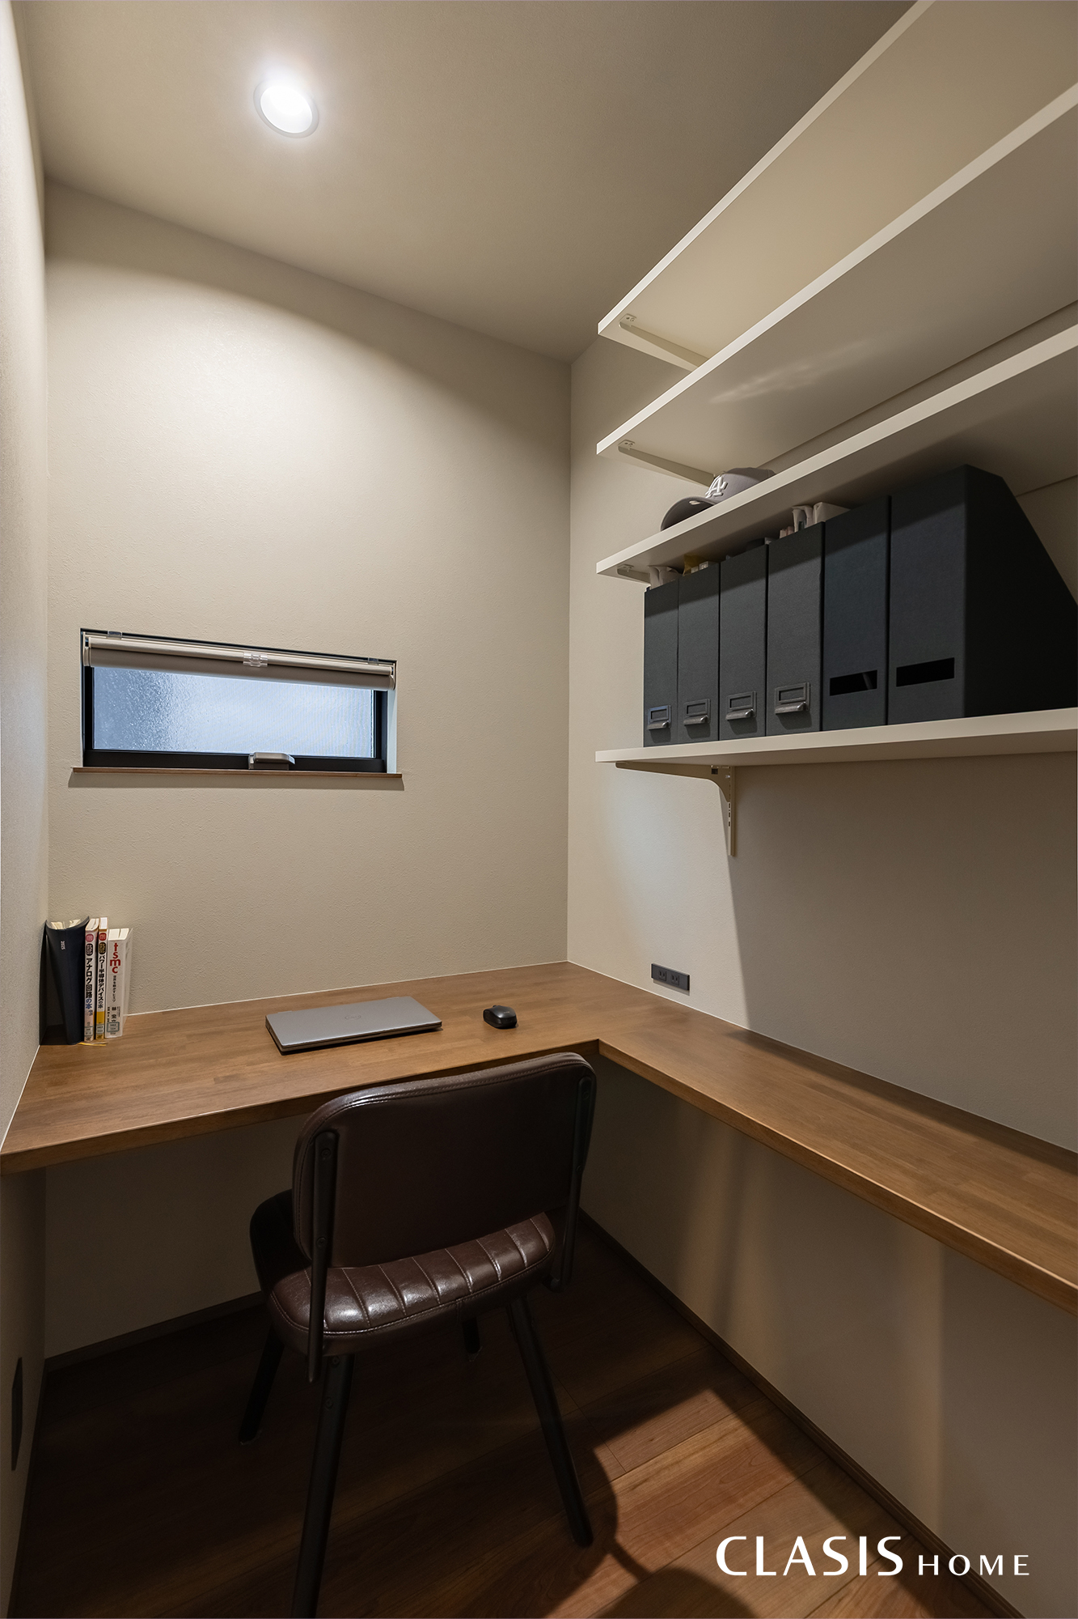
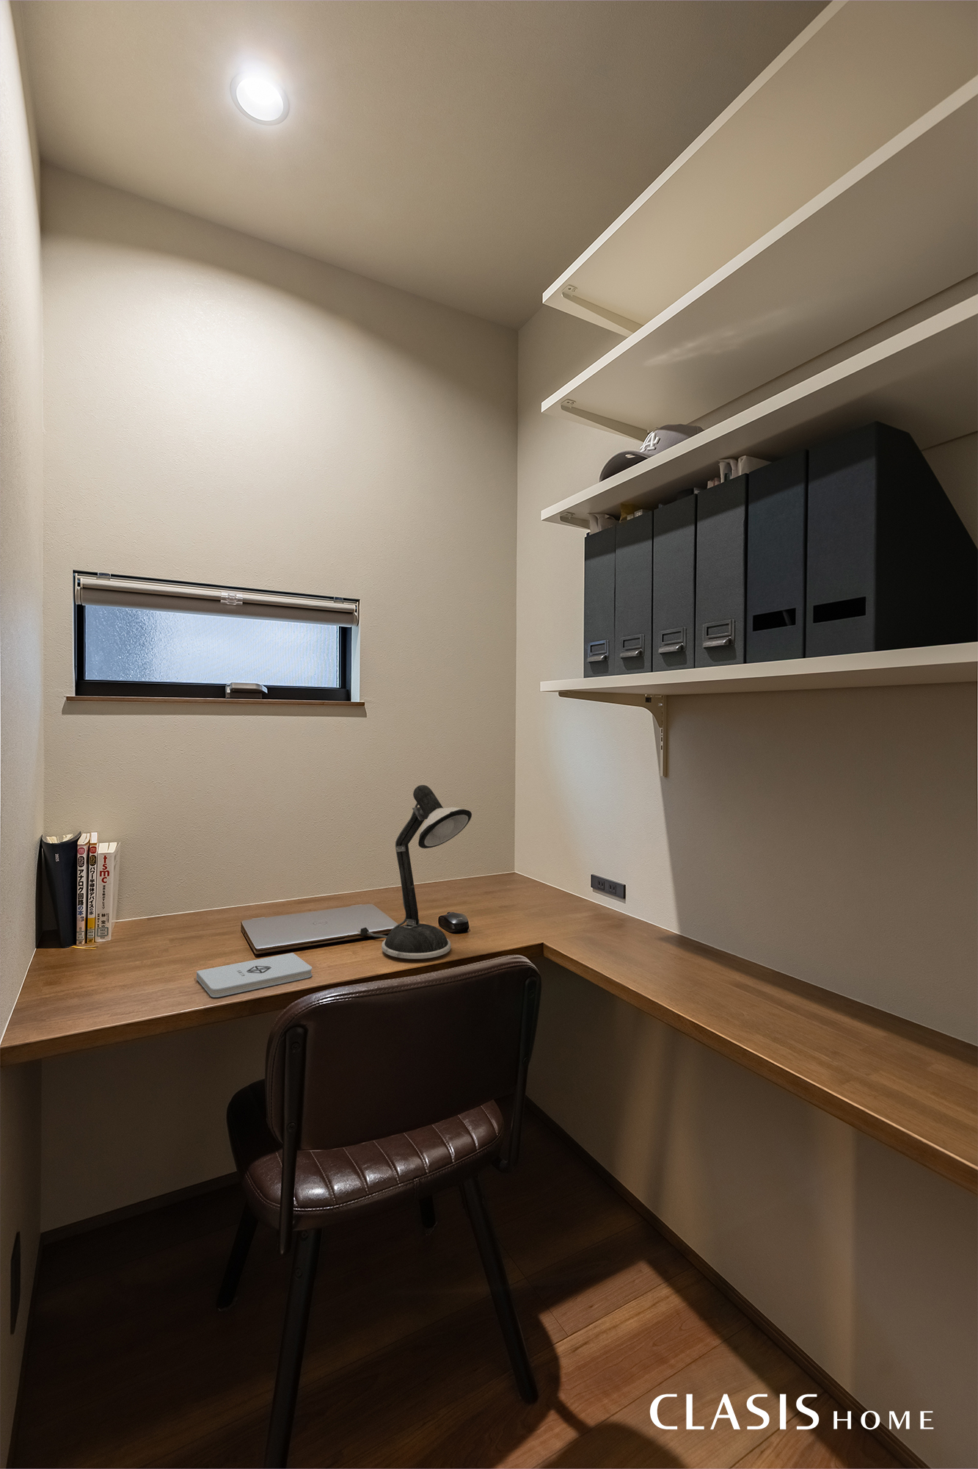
+ notepad (255, 973)
+ desk lamp (410, 867)
